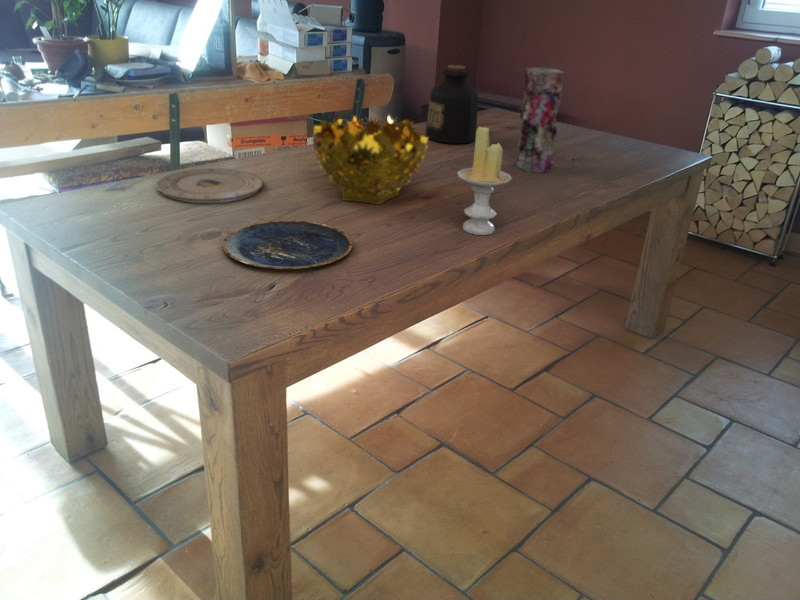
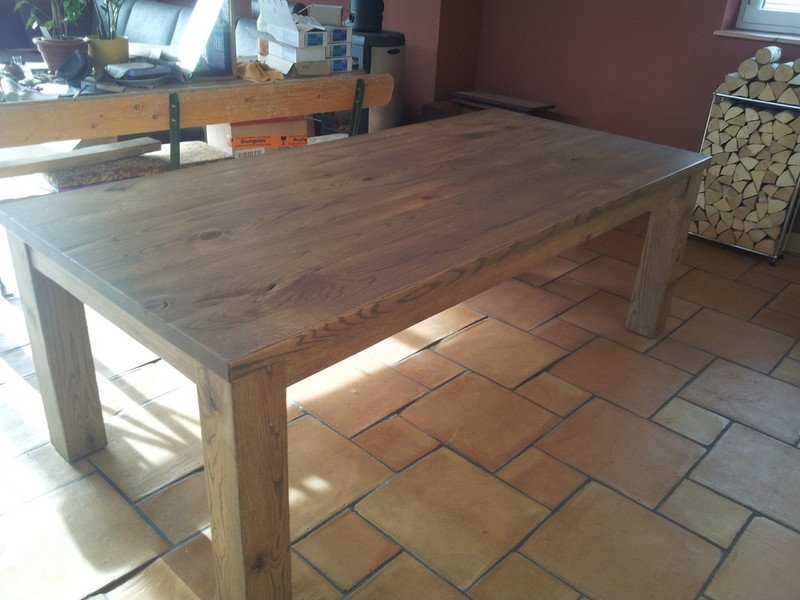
- vase (538, 120)
- plate (288, 245)
- bottle (453, 103)
- candle (483, 179)
- decorative bowl (369, 161)
- plate (210, 185)
